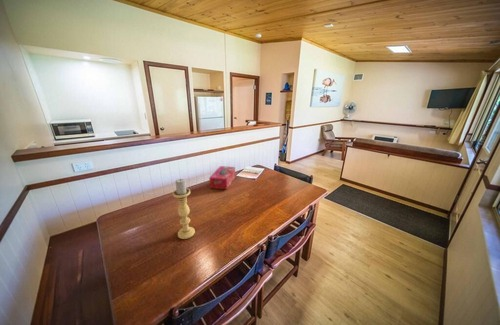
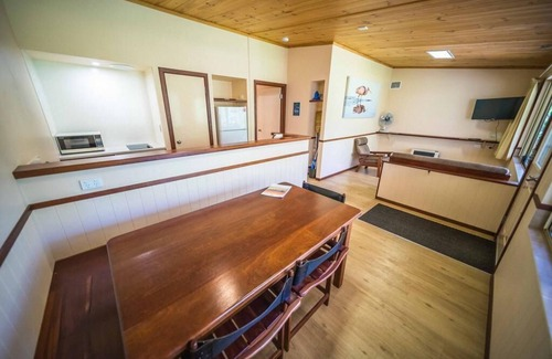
- tissue box (223, 176)
- candle holder (183, 207)
